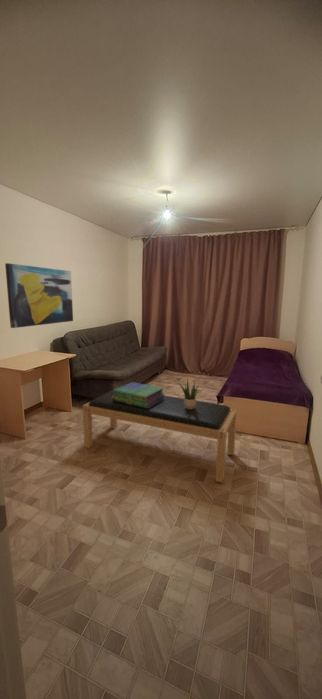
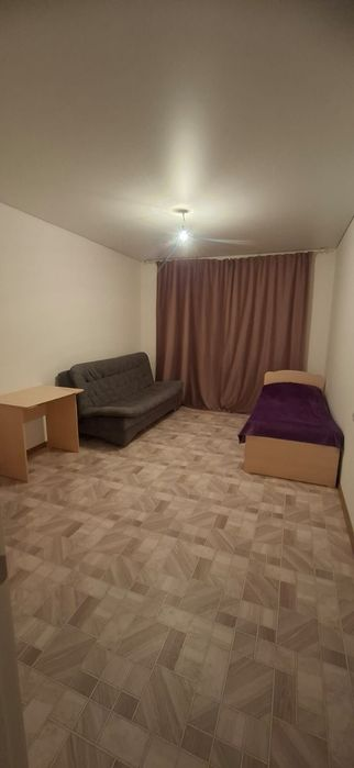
- potted plant (189, 392)
- wall art (44, 296)
- bench (158, 426)
- stack of books (138, 394)
